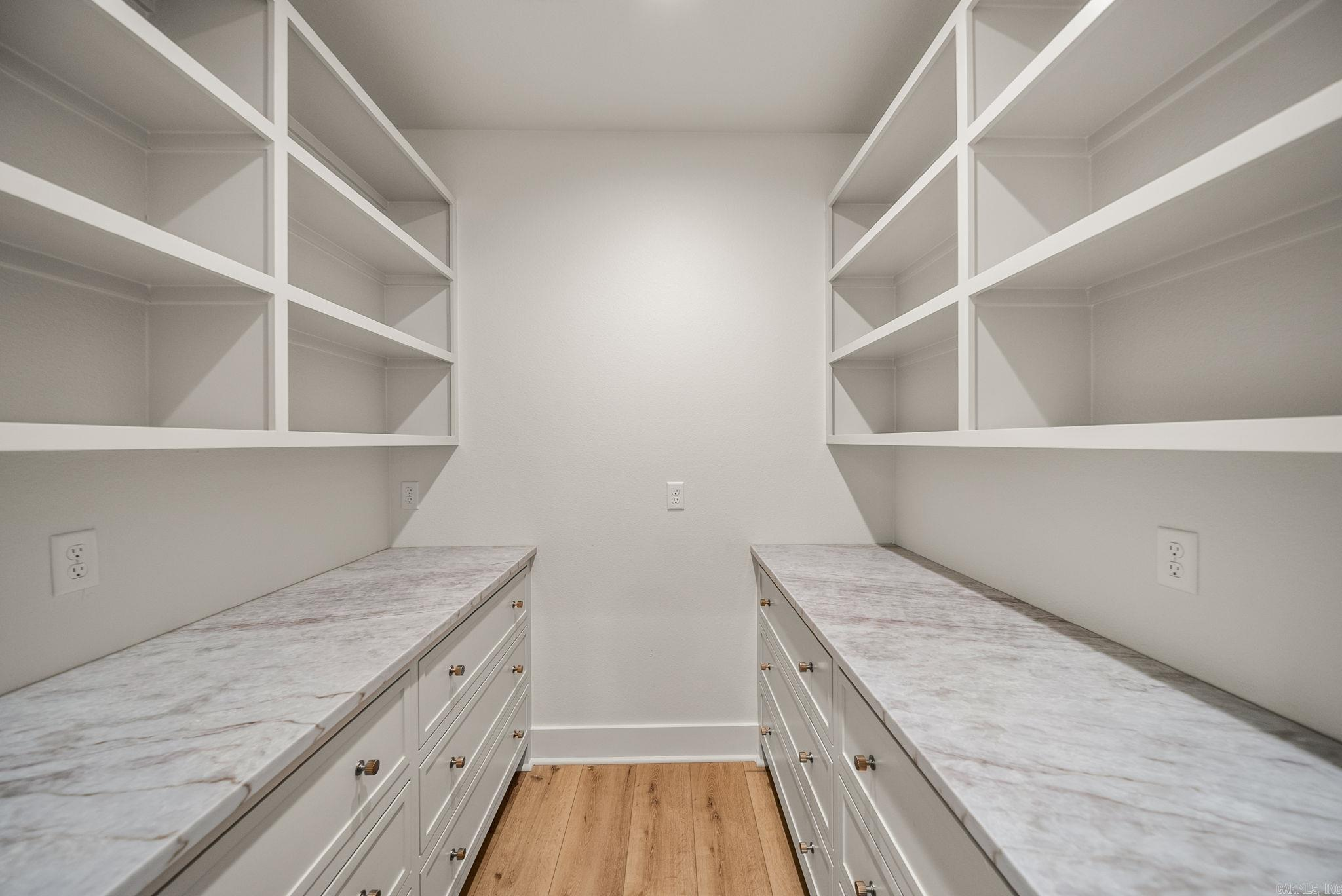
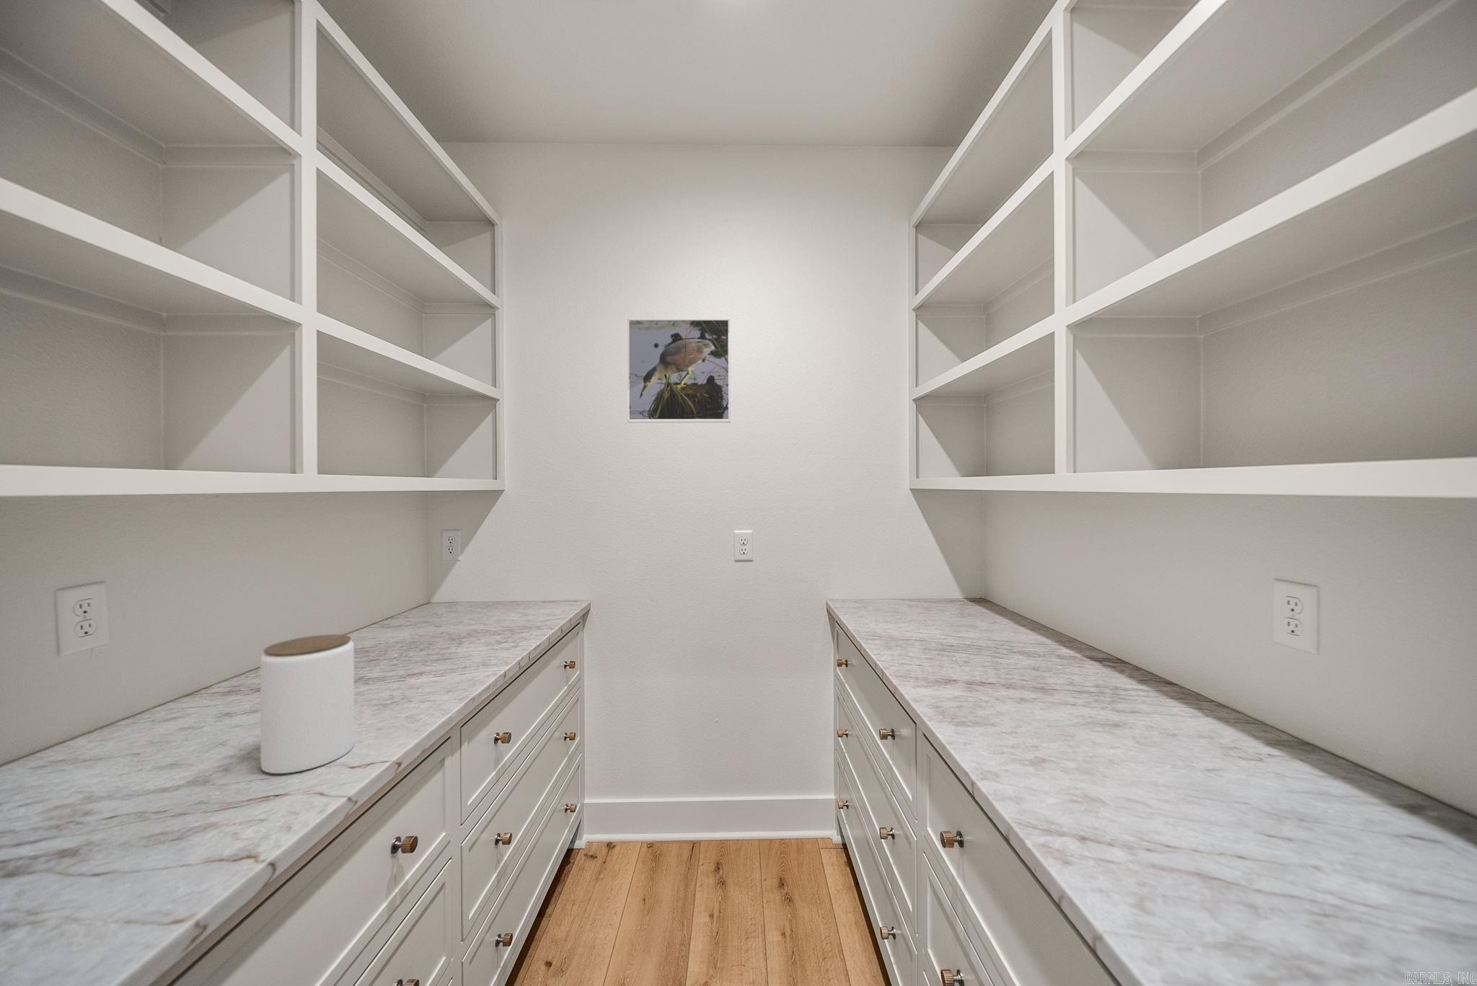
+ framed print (679, 371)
+ jar (309, 699)
